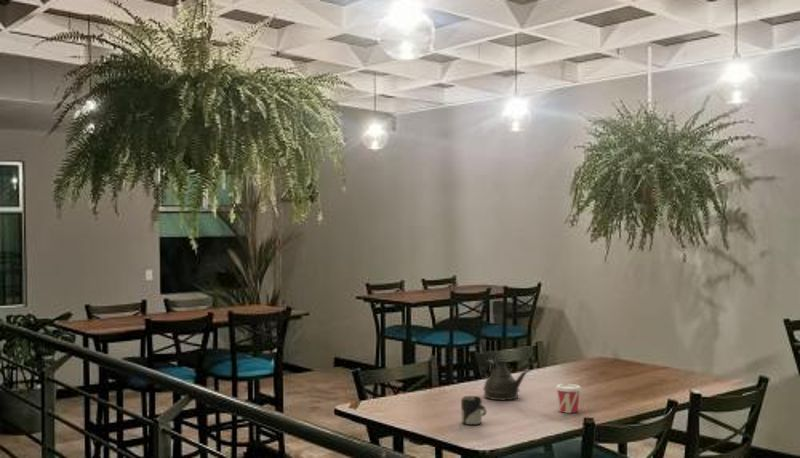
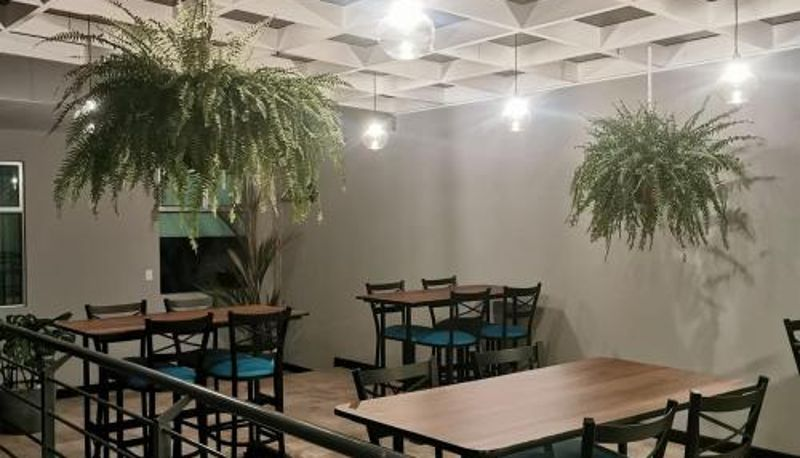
- cup (474, 410)
- cup (568, 398)
- teapot (506, 380)
